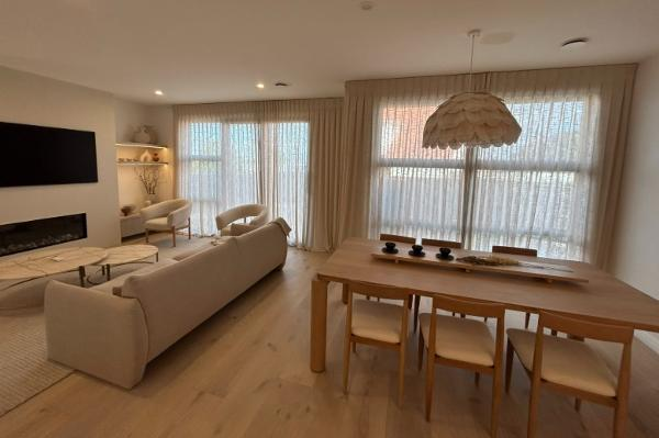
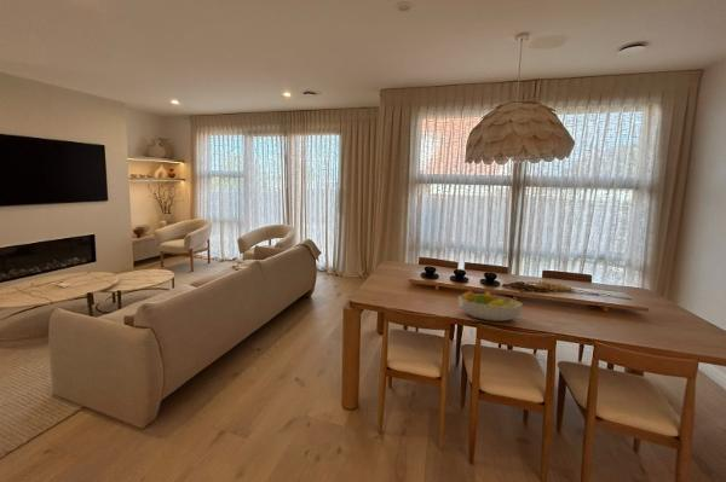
+ fruit bowl (489, 303)
